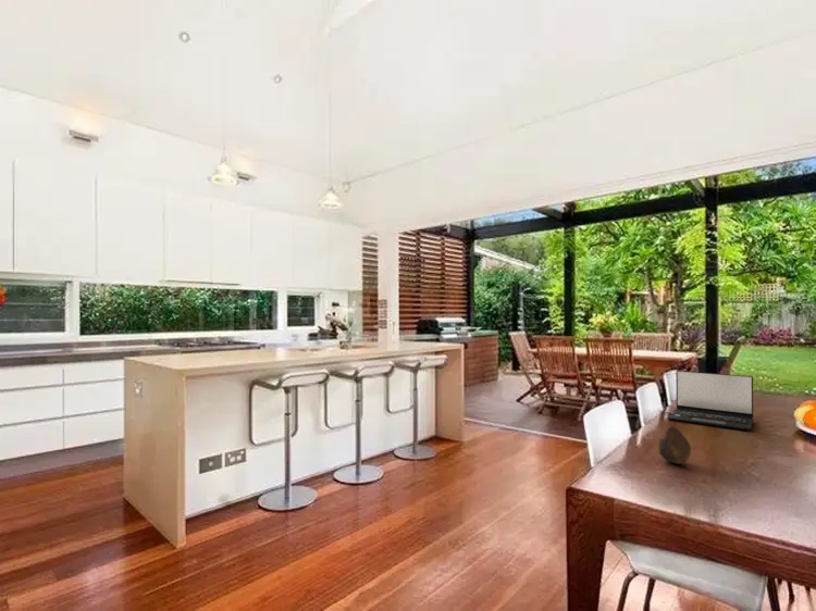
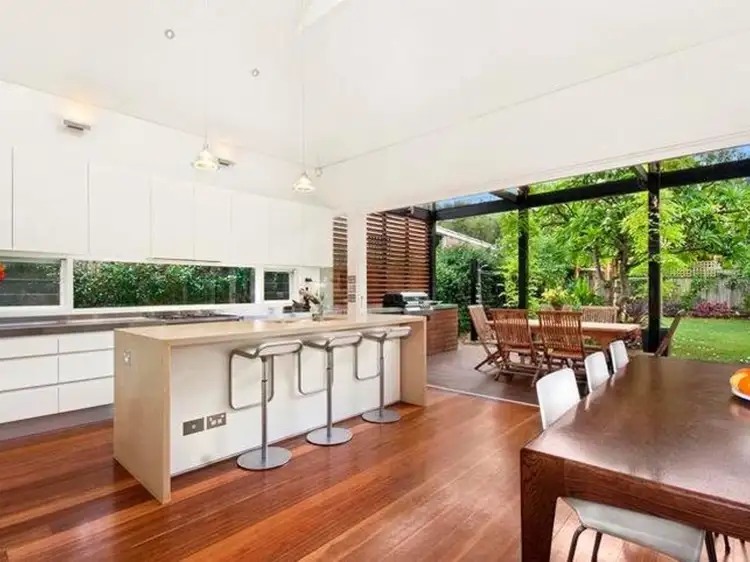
- fruit (673, 444)
- laptop (702, 397)
